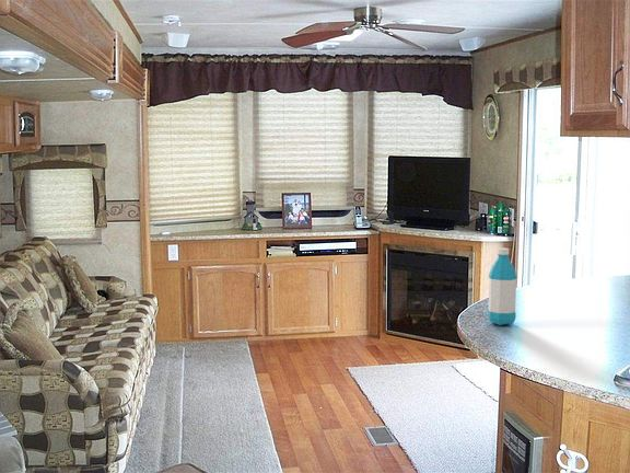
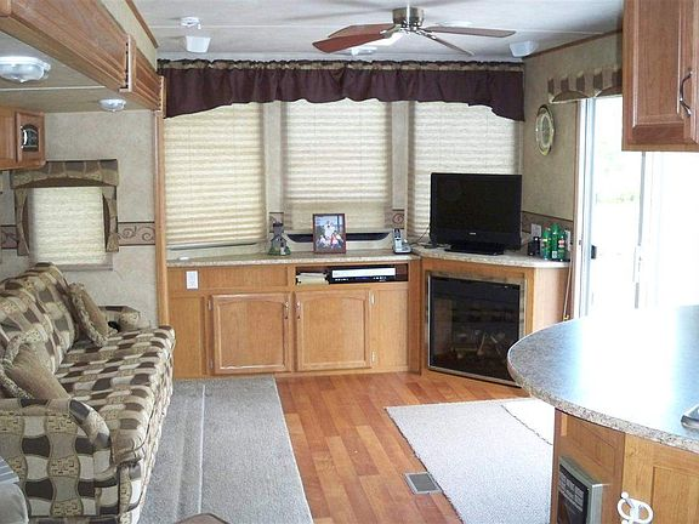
- water bottle (502, 286)
